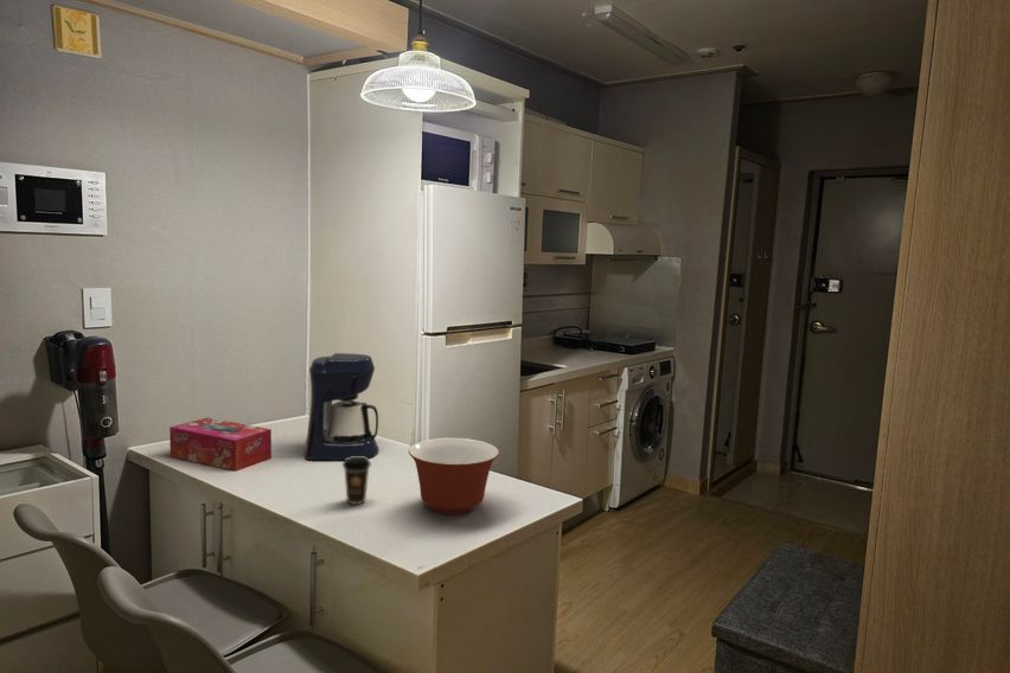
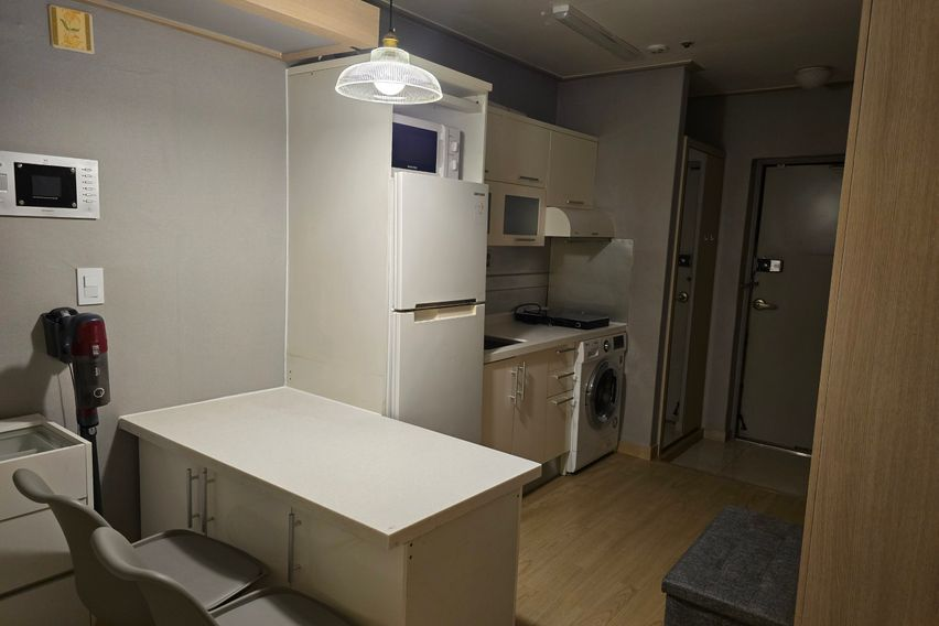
- mixing bowl (453, 477)
- coffee cup (356, 480)
- coffee maker (340, 404)
- tissue box (220, 442)
